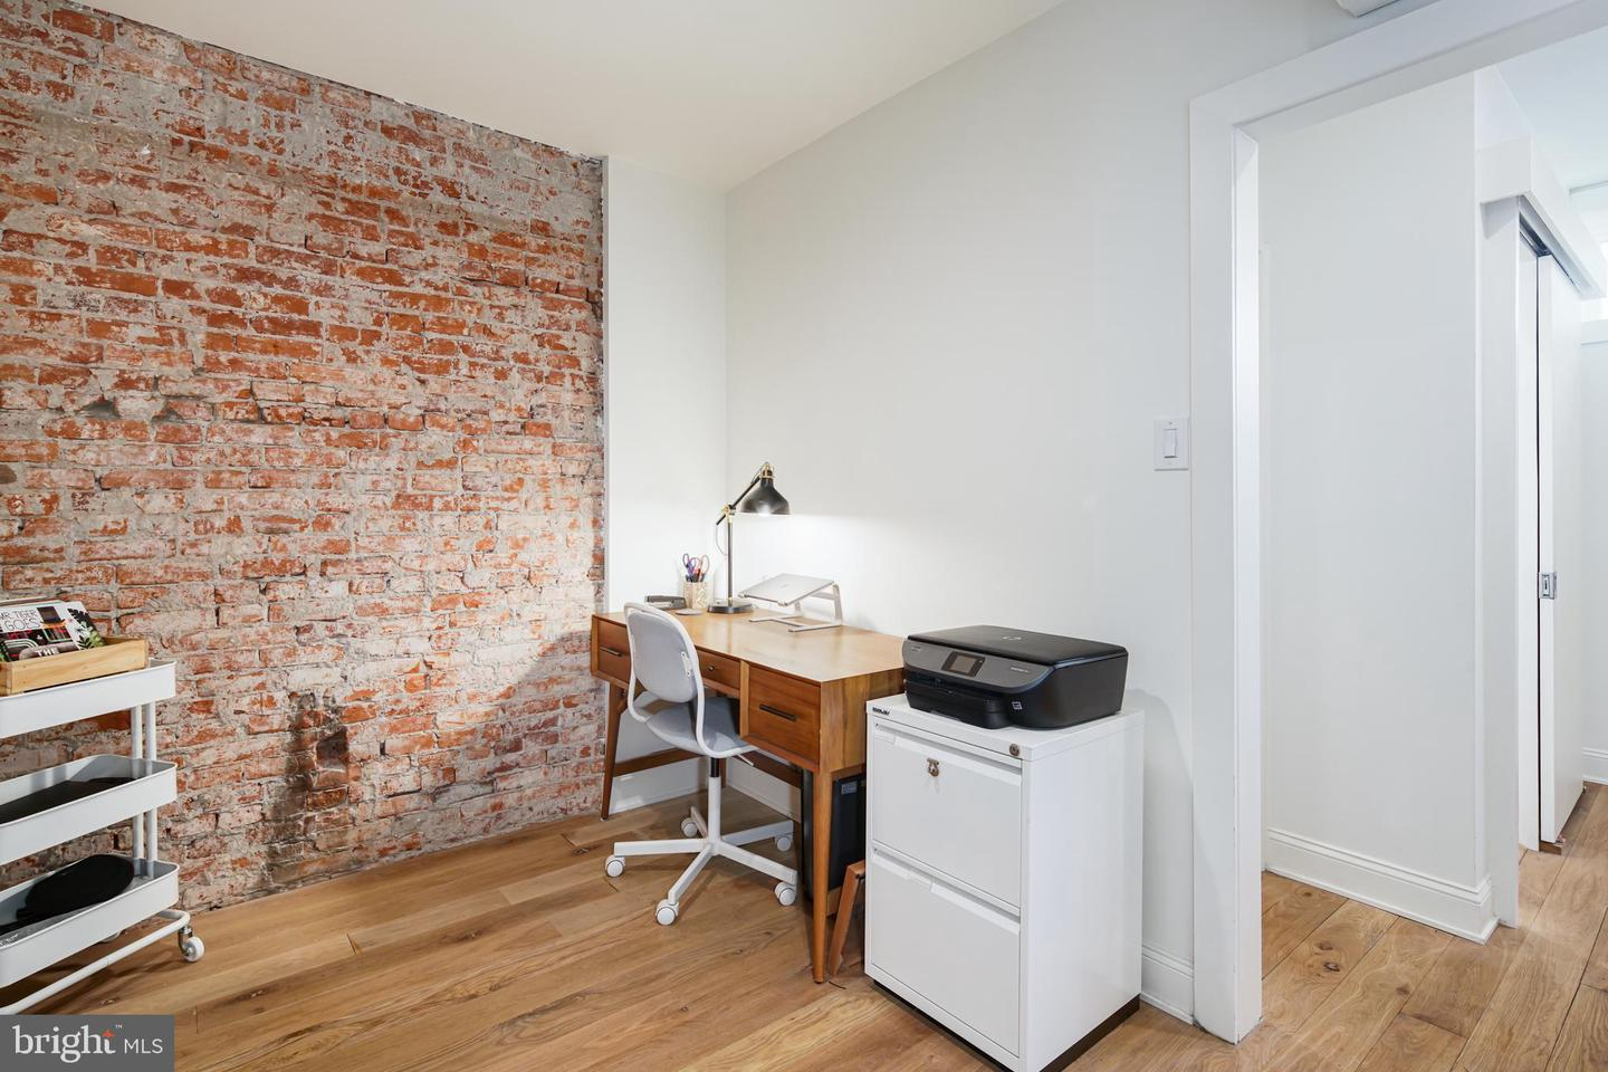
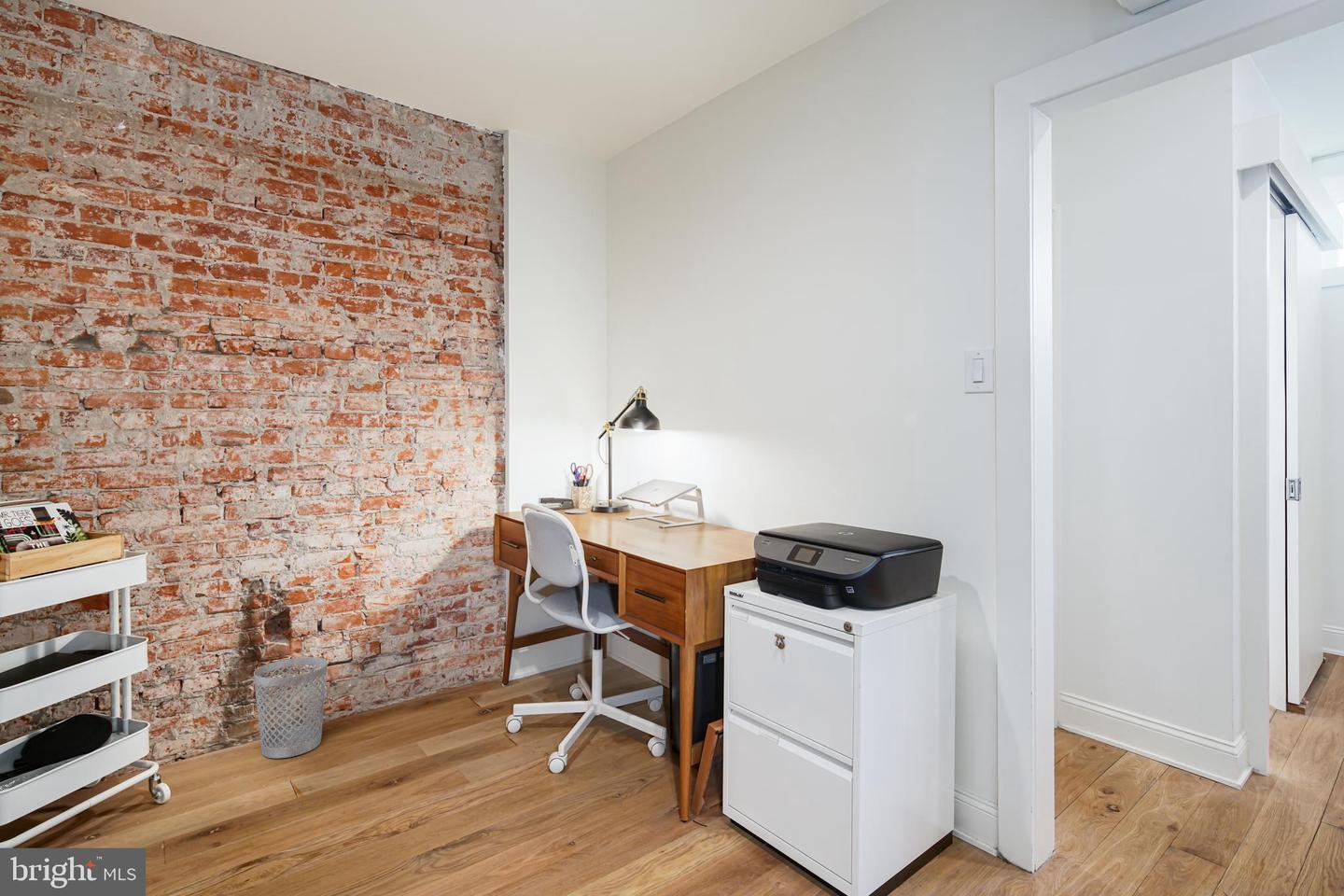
+ wastebasket (291, 707)
